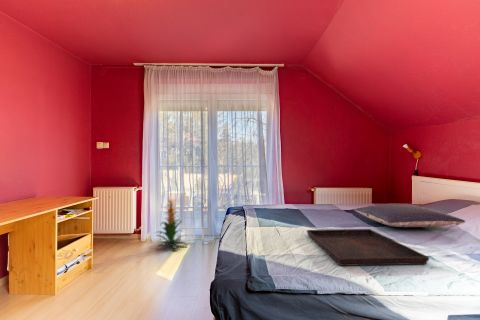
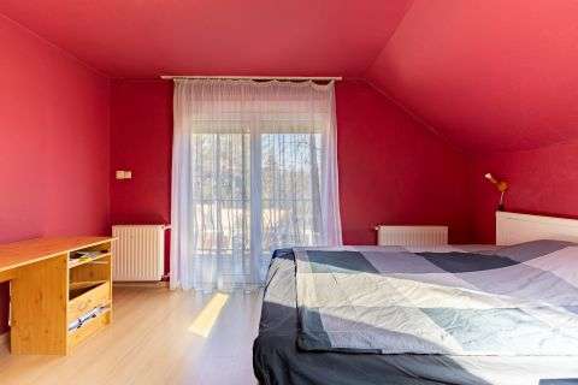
- pillow (403, 215)
- indoor plant (171, 221)
- serving tray (357, 244)
